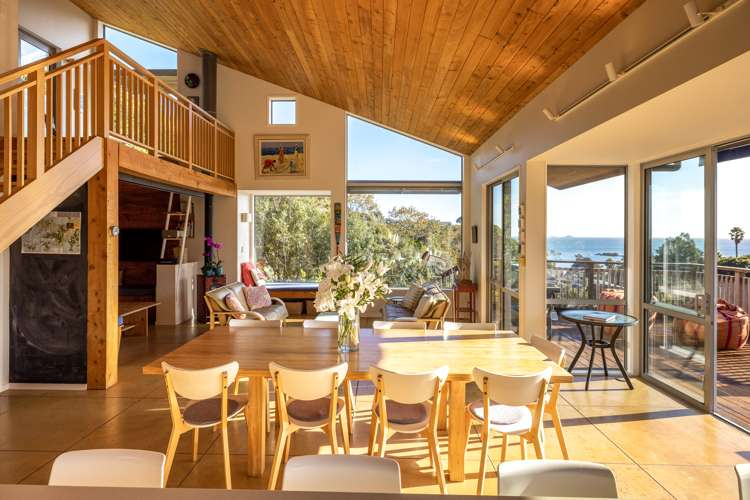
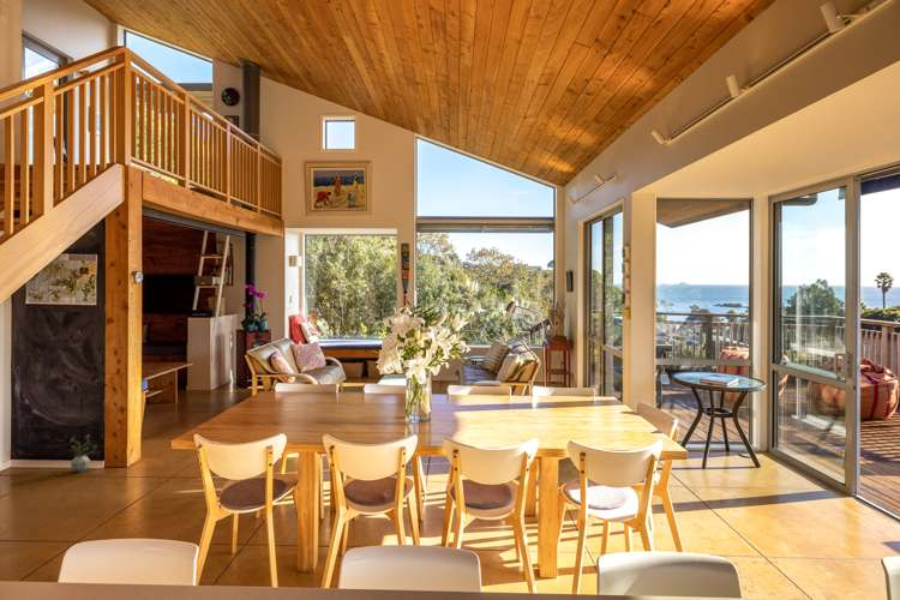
+ potted plant (83, 454)
